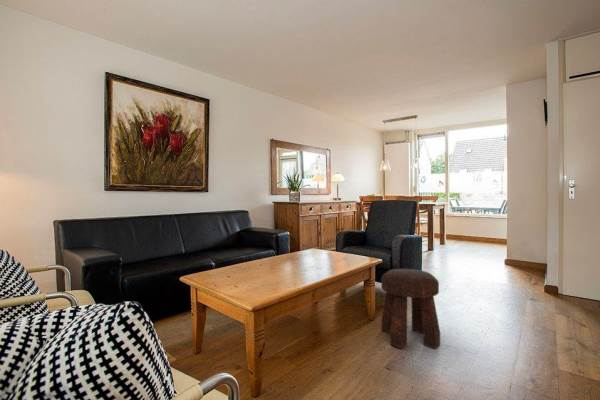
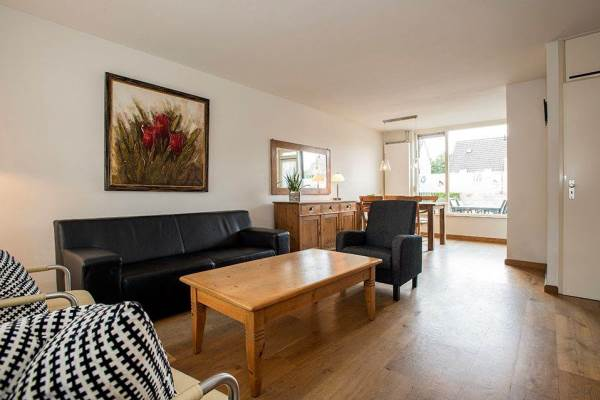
- stool (411, 304)
